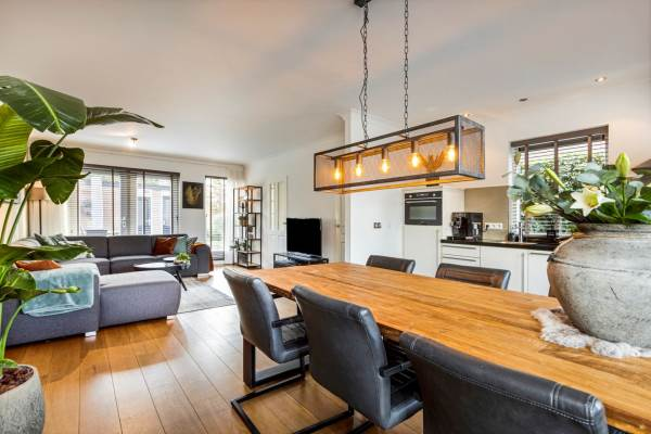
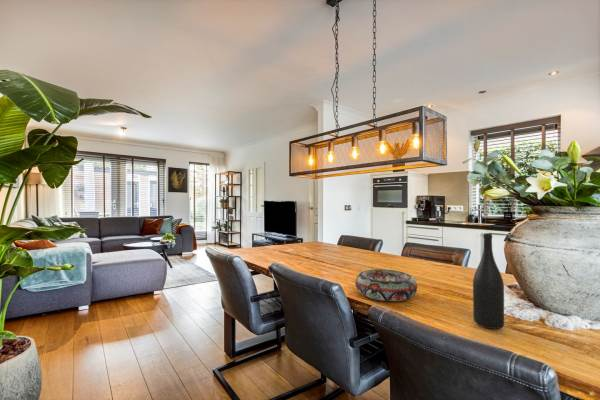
+ decorative bowl (385, 284)
+ wine bottle (488, 279)
